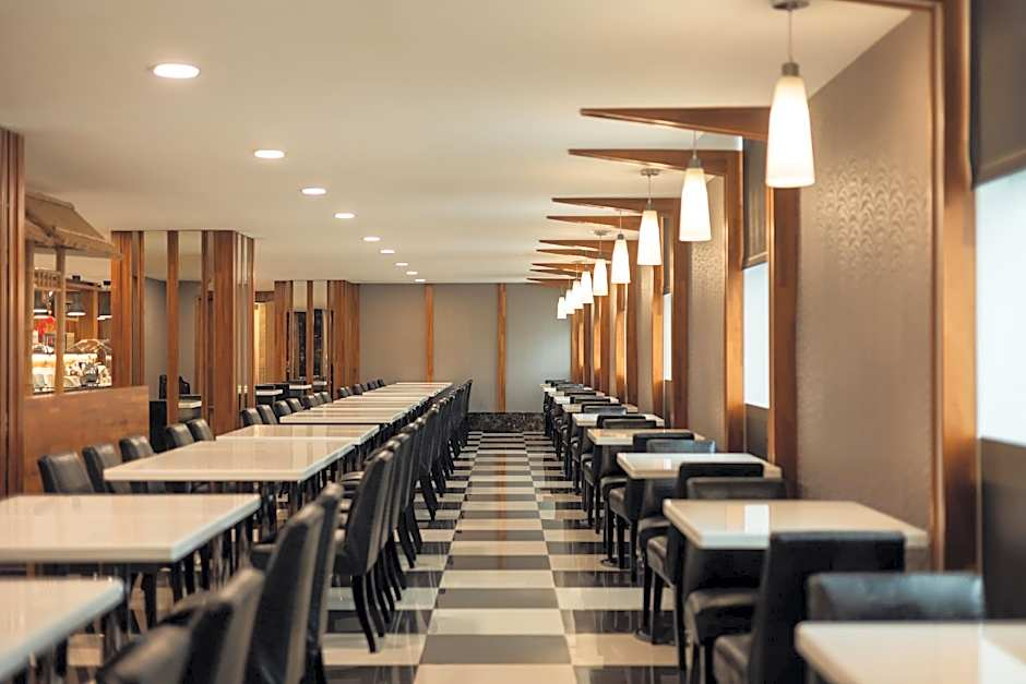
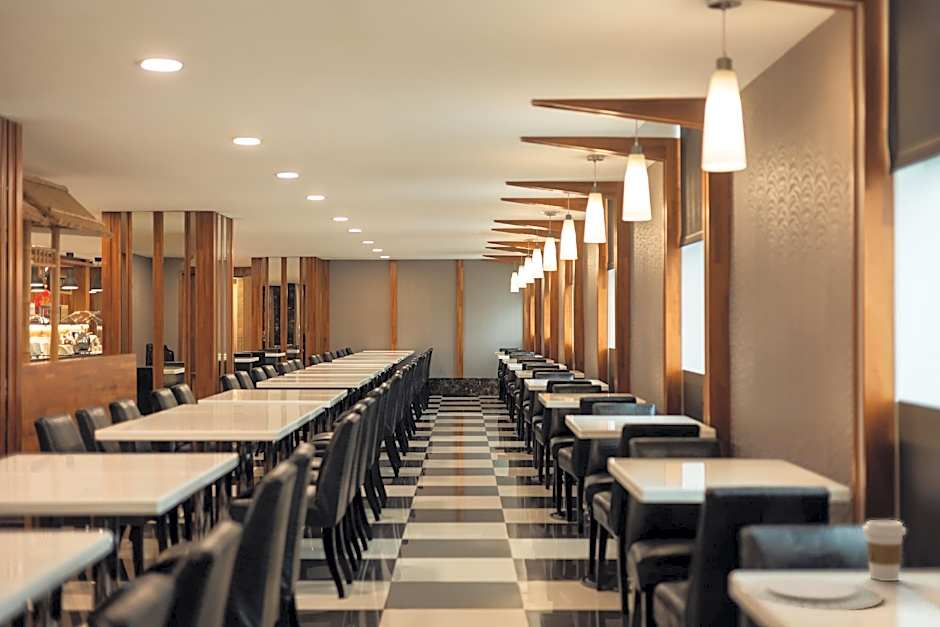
+ coffee cup (884, 549)
+ chinaware (810, 590)
